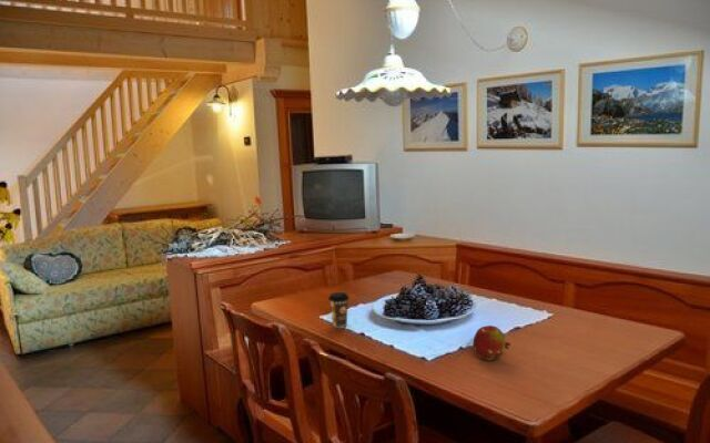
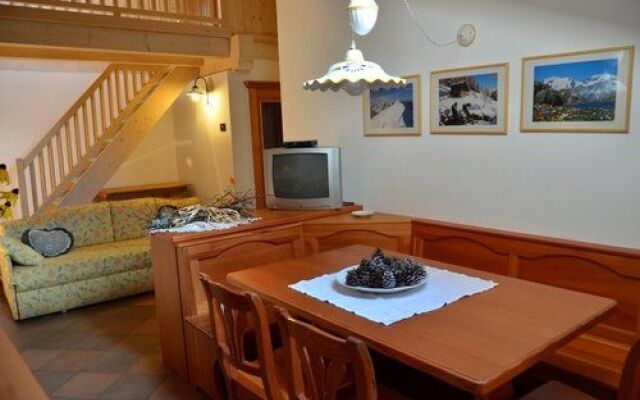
- fruit (491, 342)
- coffee cup (338, 309)
